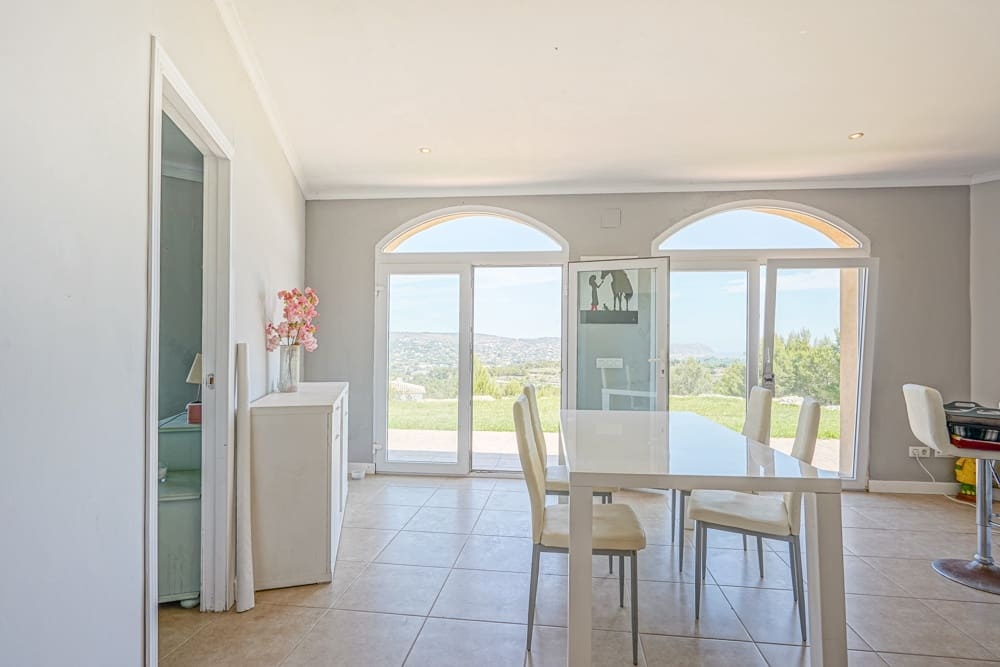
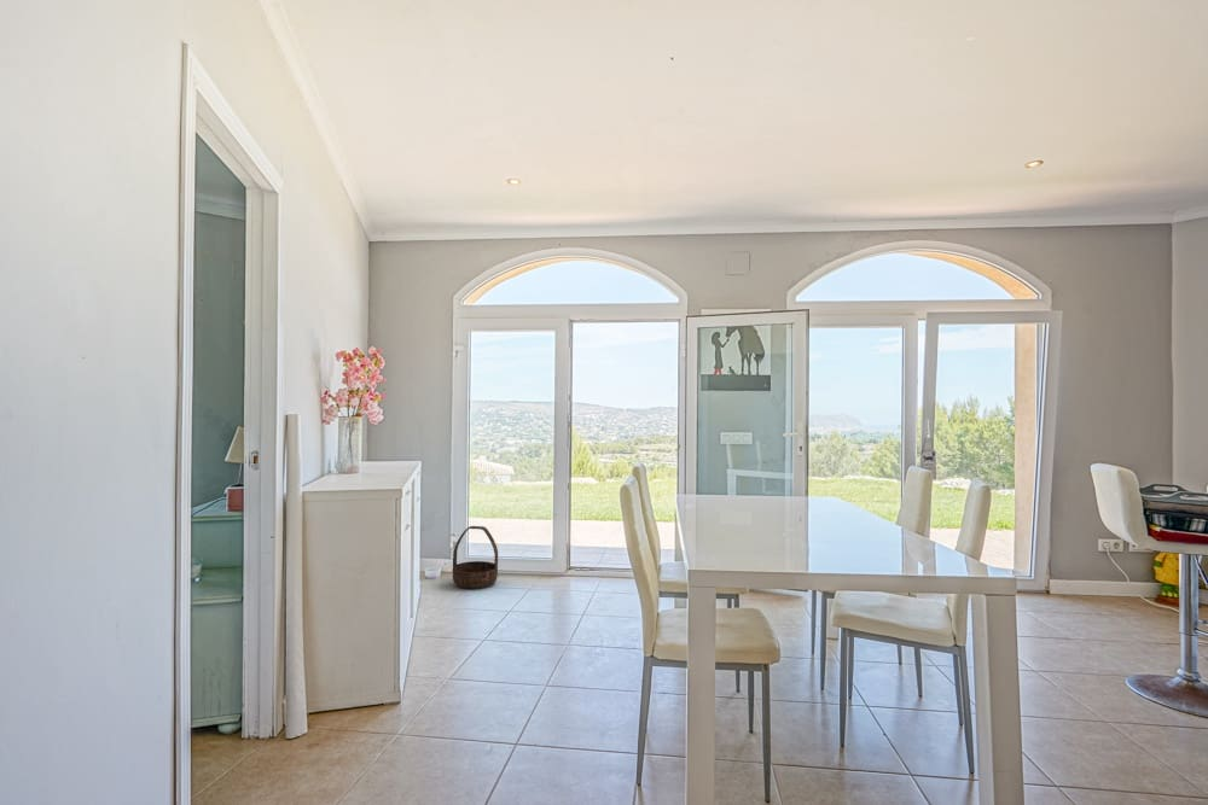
+ basket (475, 561)
